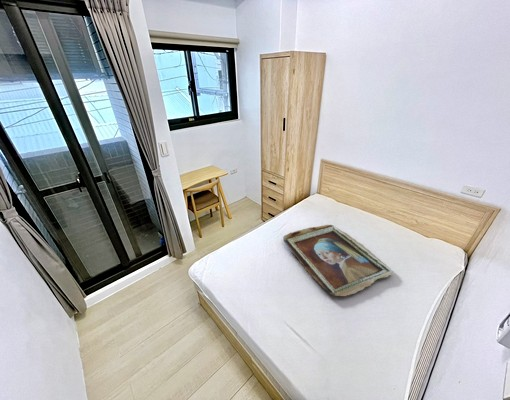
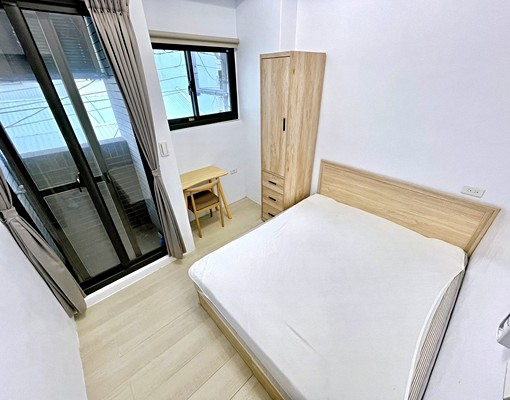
- tray (332, 253)
